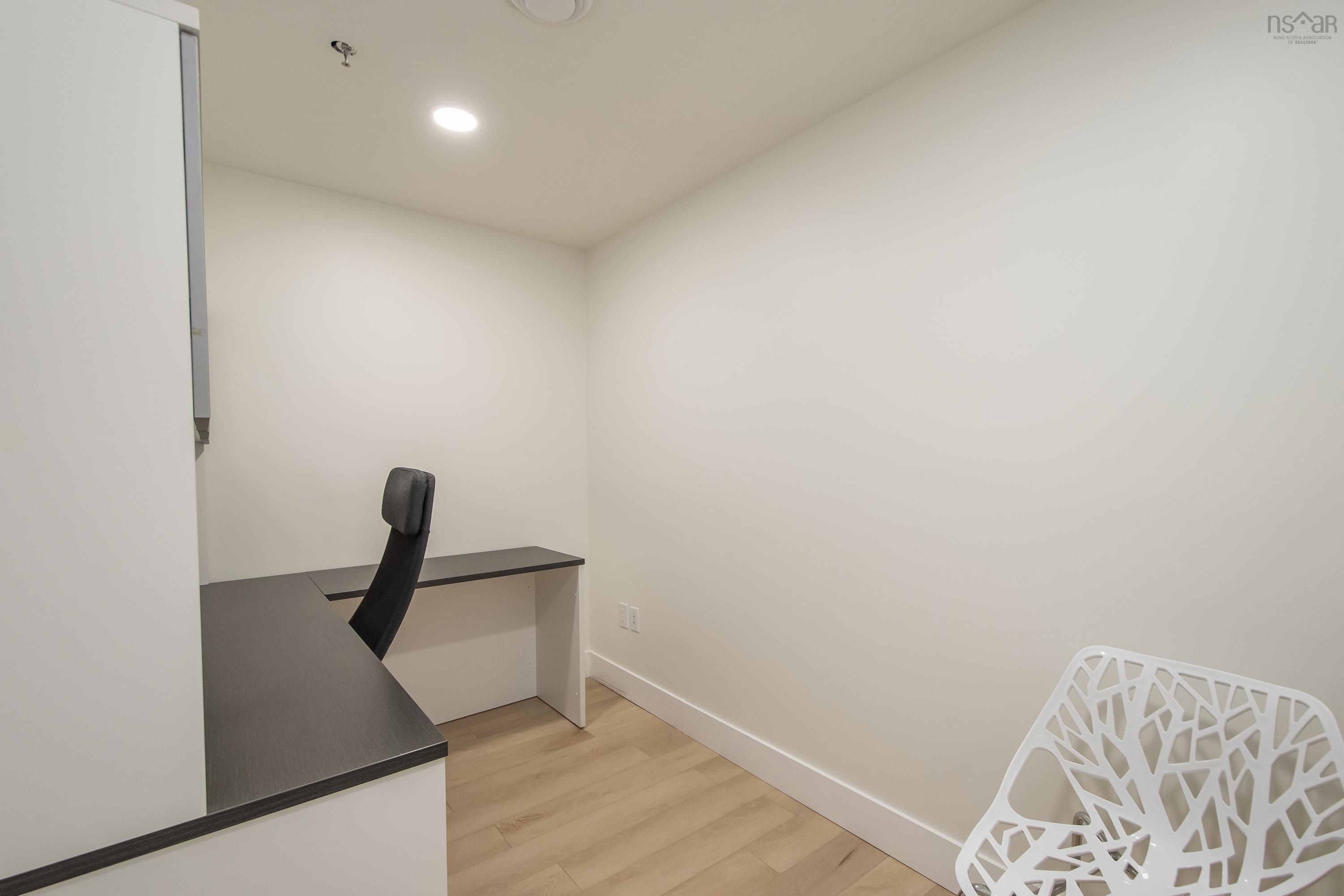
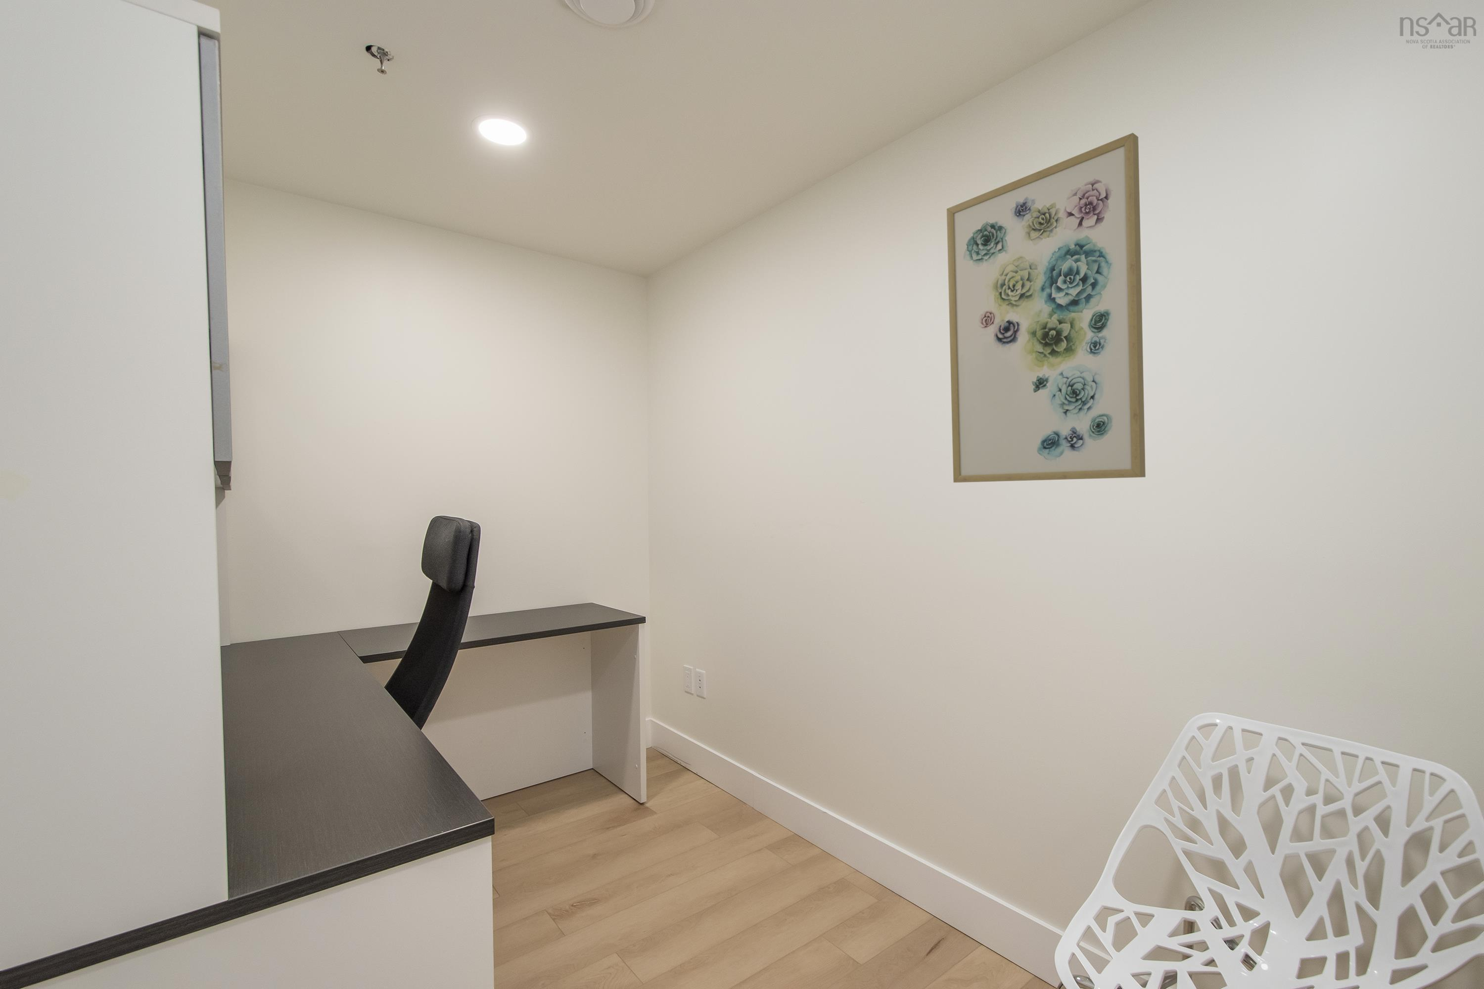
+ wall art (1036, 328)
